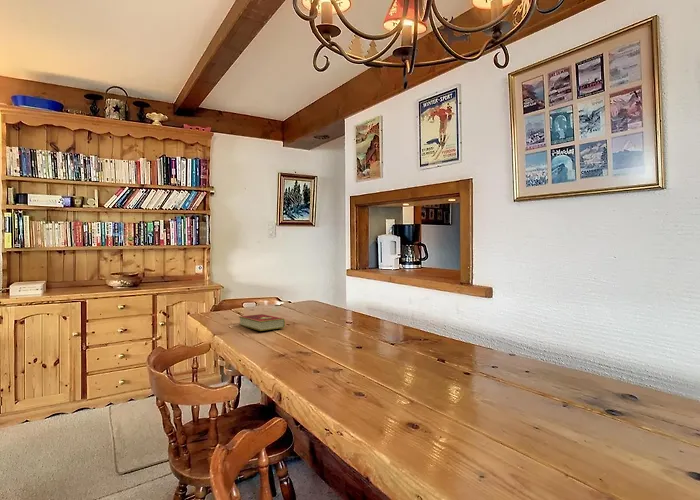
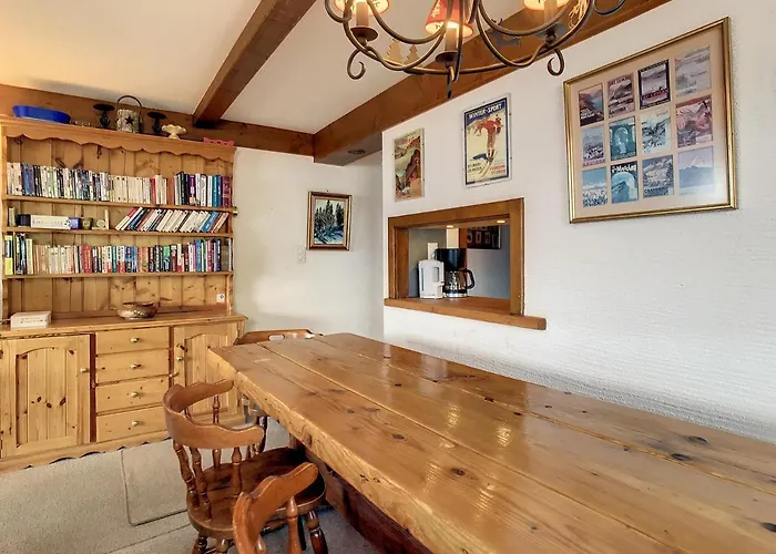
- hardcover book (261, 321)
